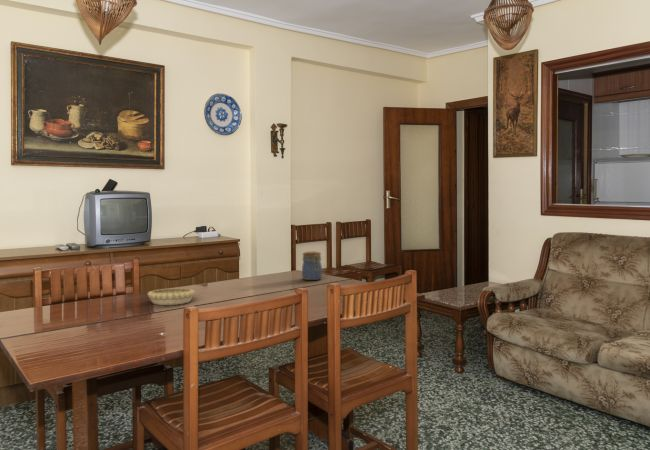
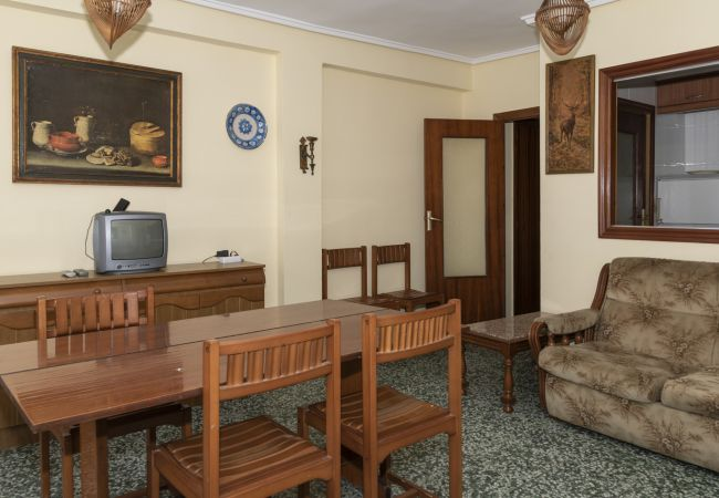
- decorative bowl (171, 296)
- jar (312, 265)
